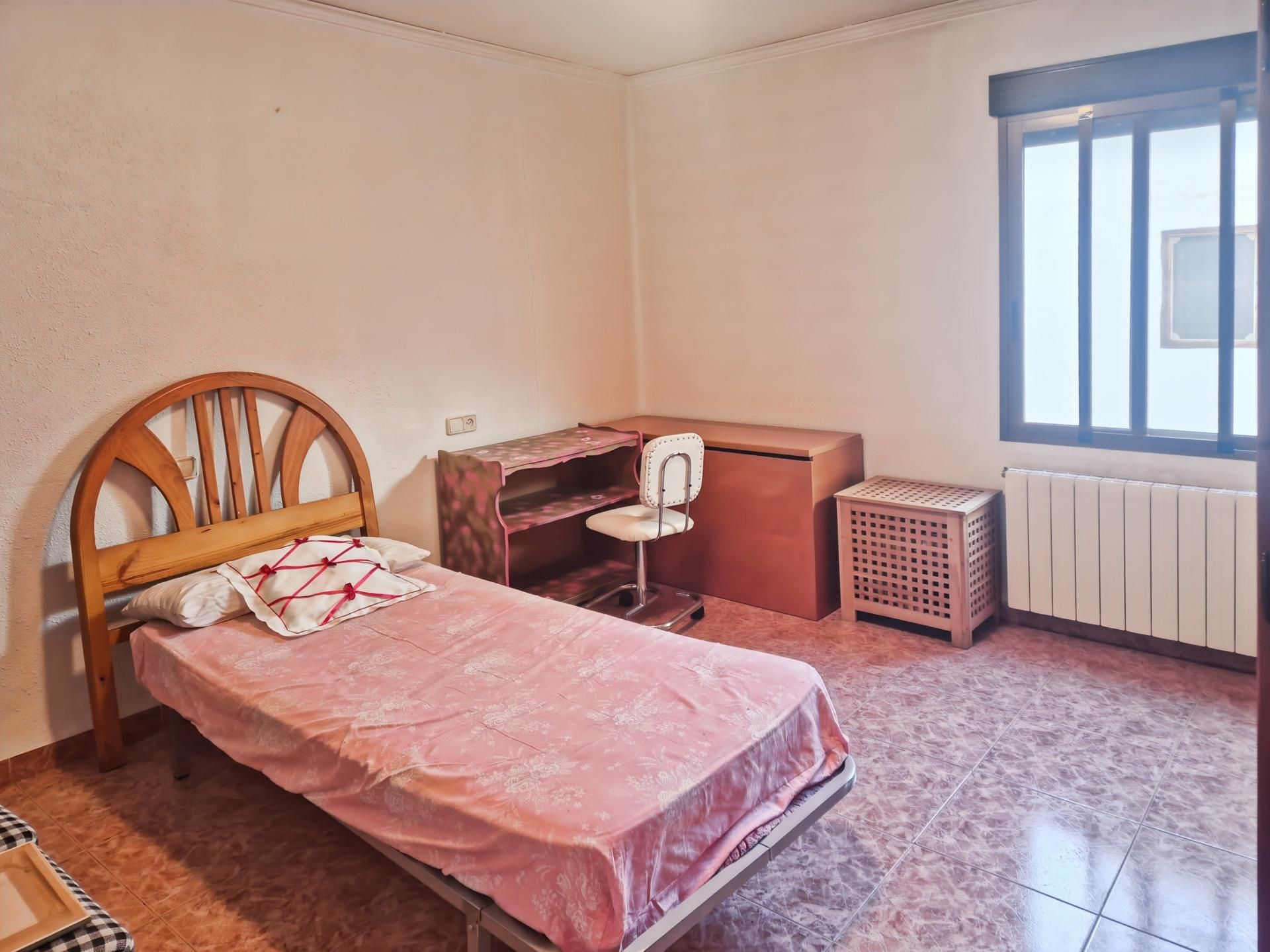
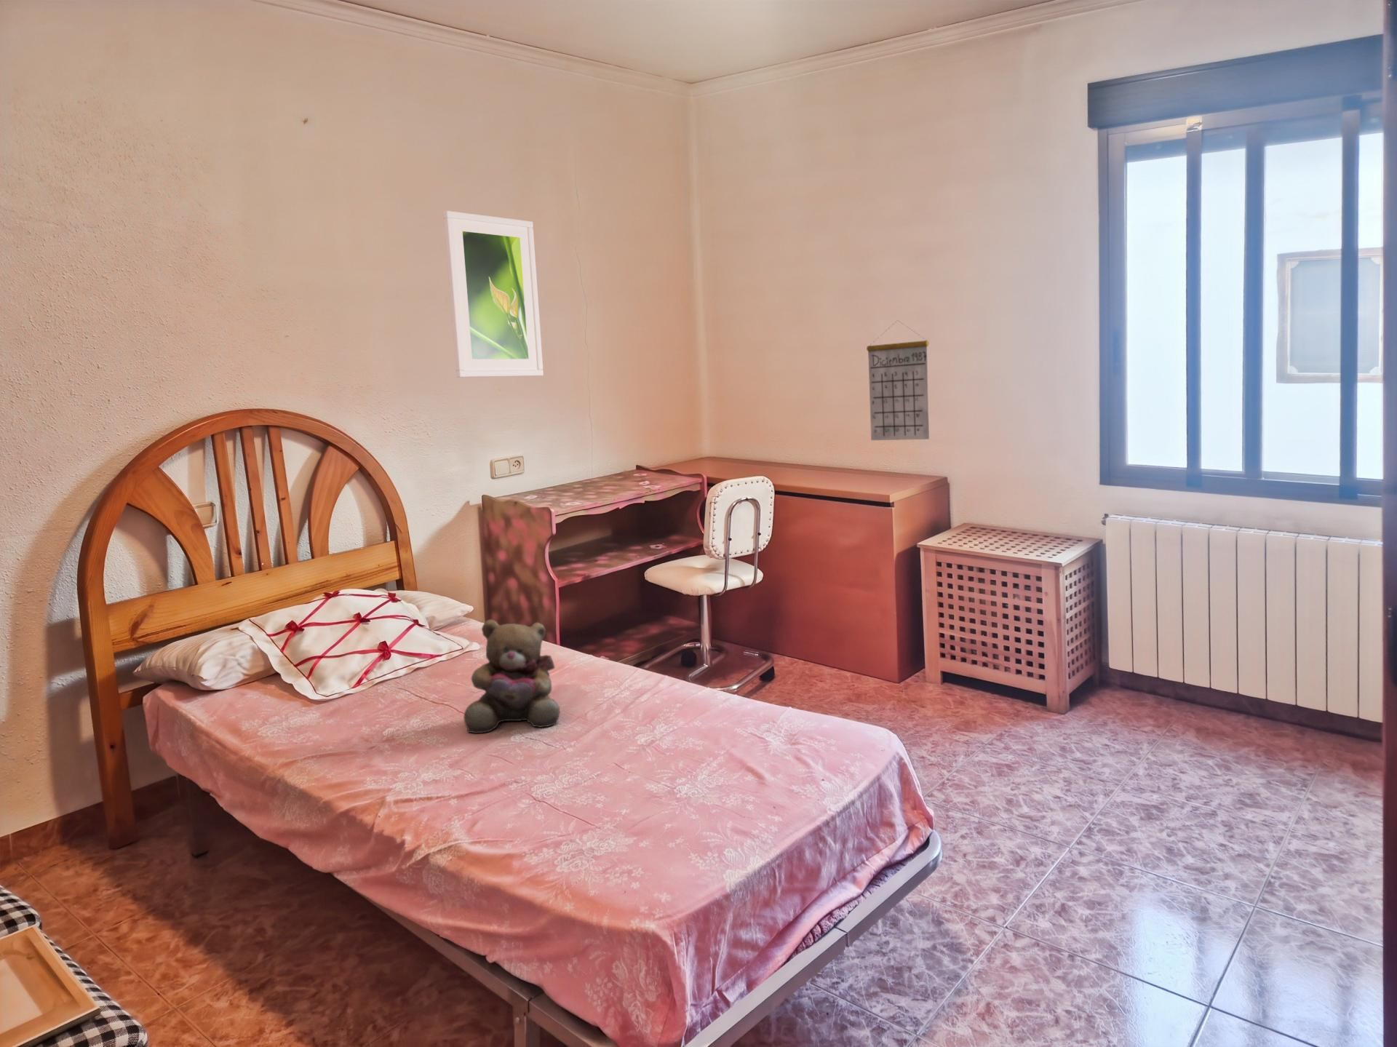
+ teddy bear (508, 671)
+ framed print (495, 297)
+ calendar (898, 379)
